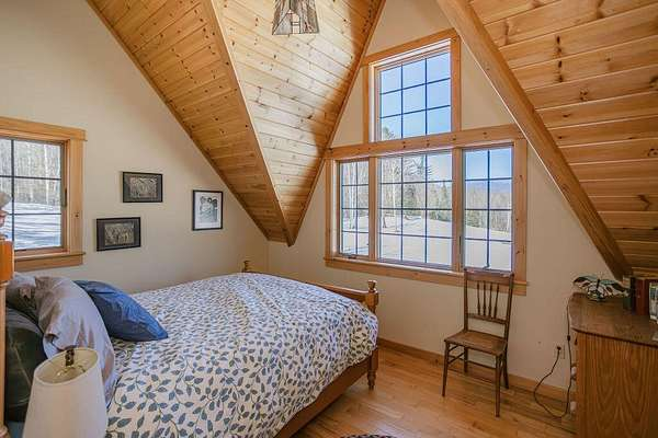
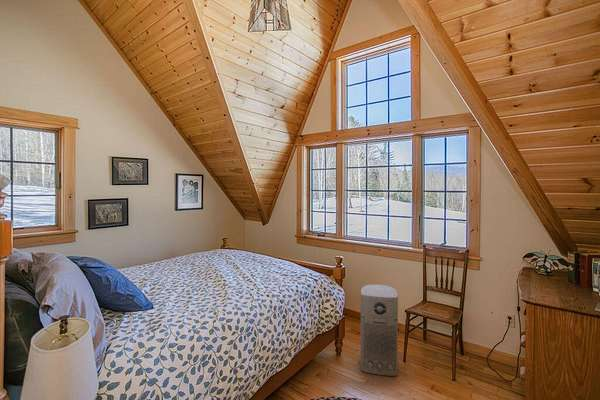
+ air purifier (378, 326)
